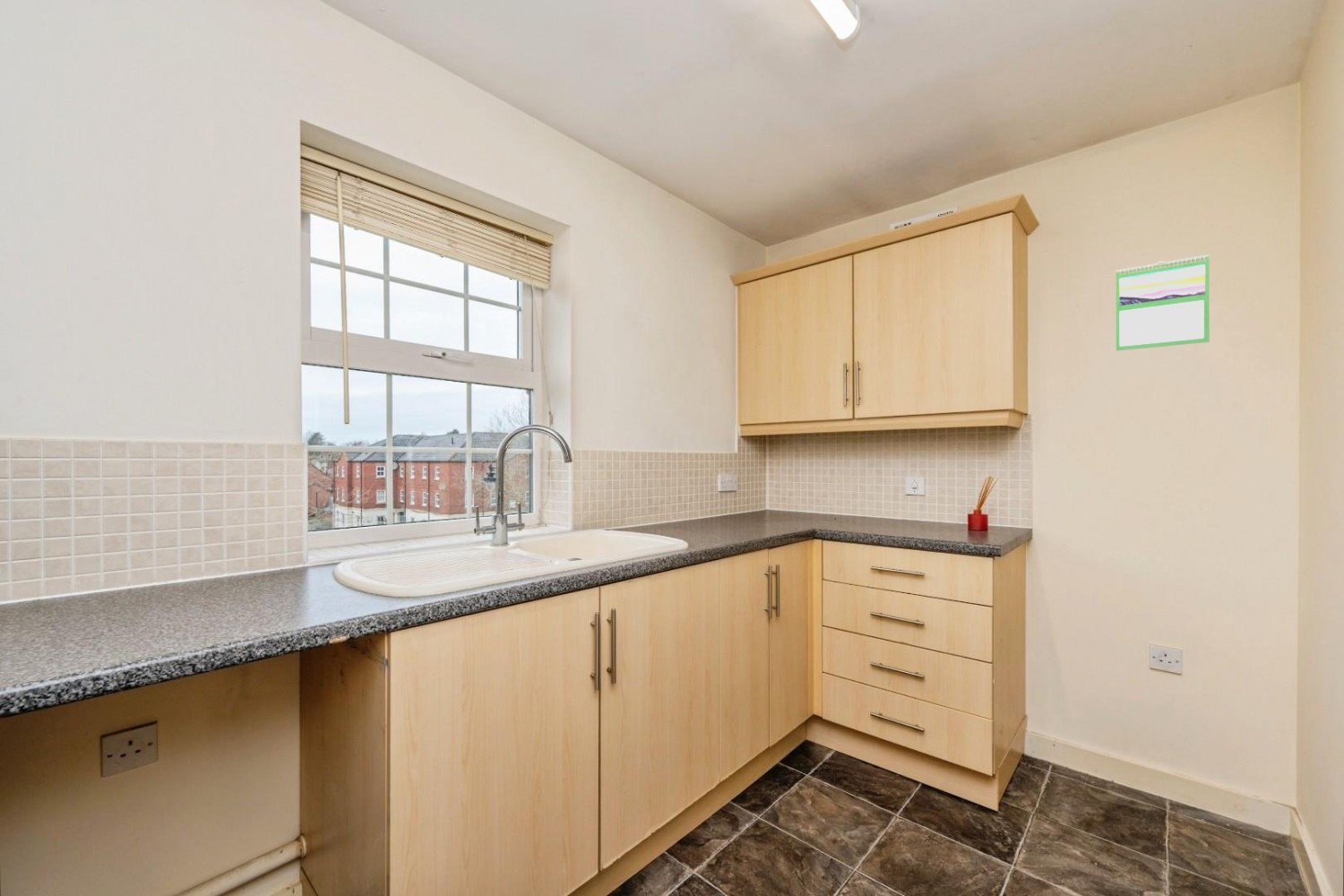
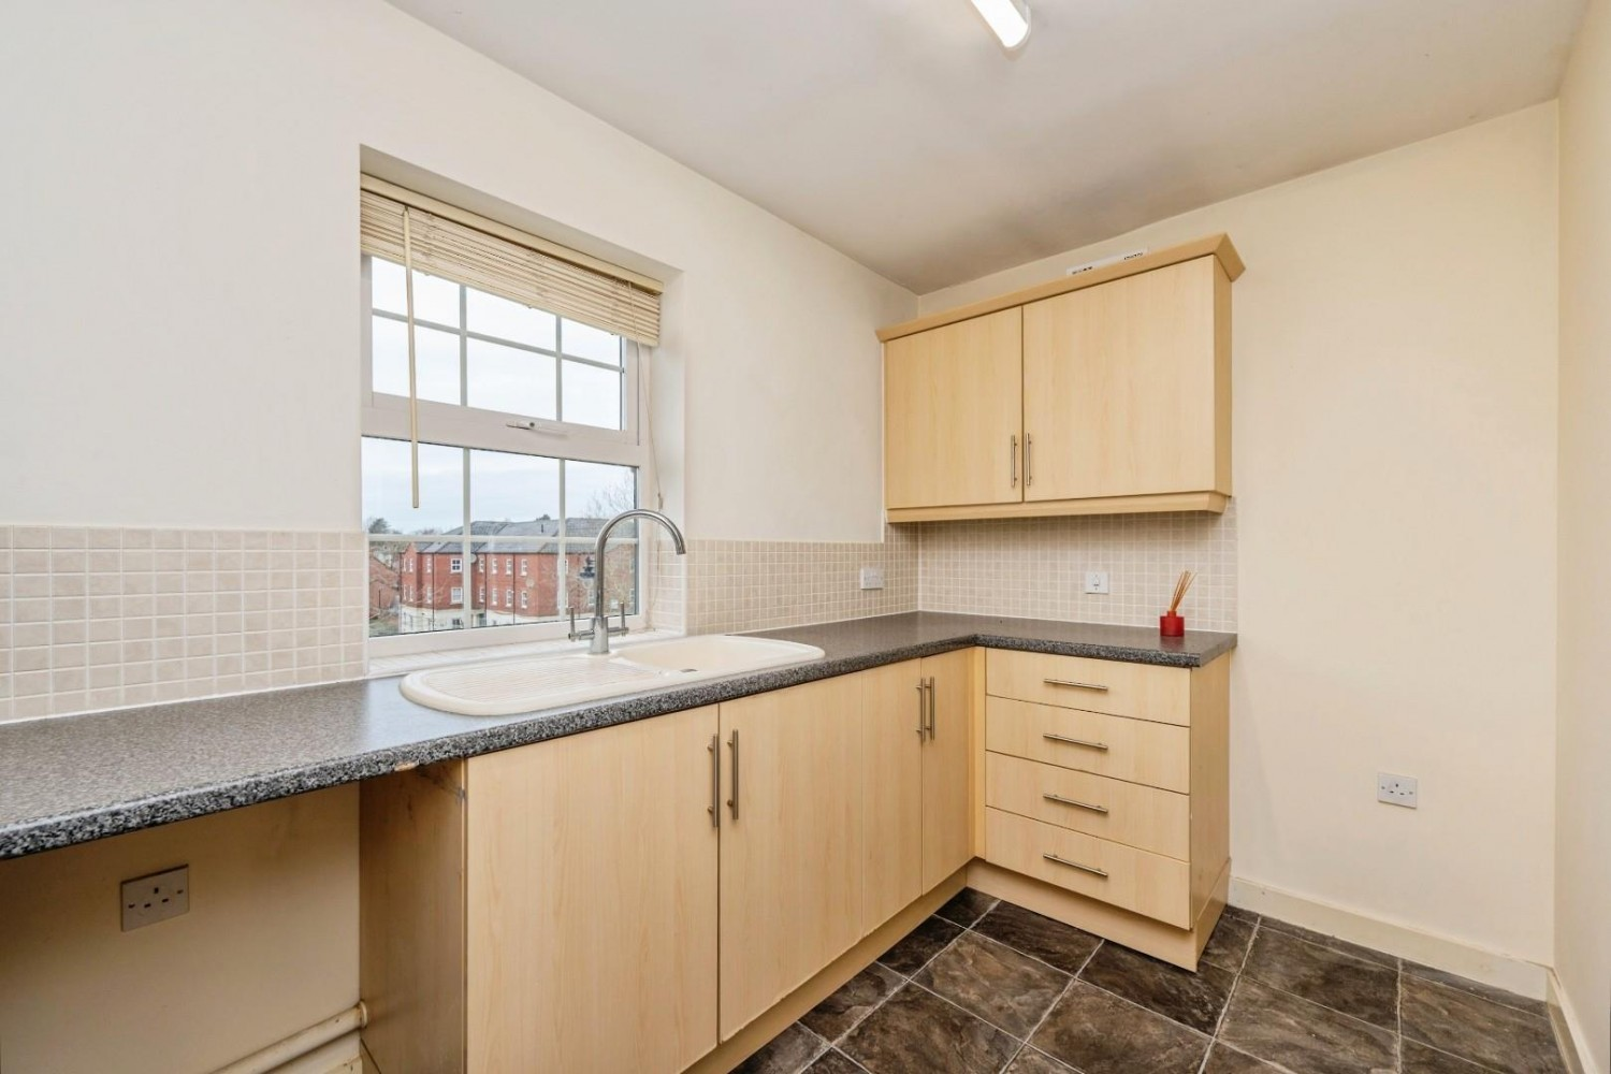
- calendar (1160, 304)
